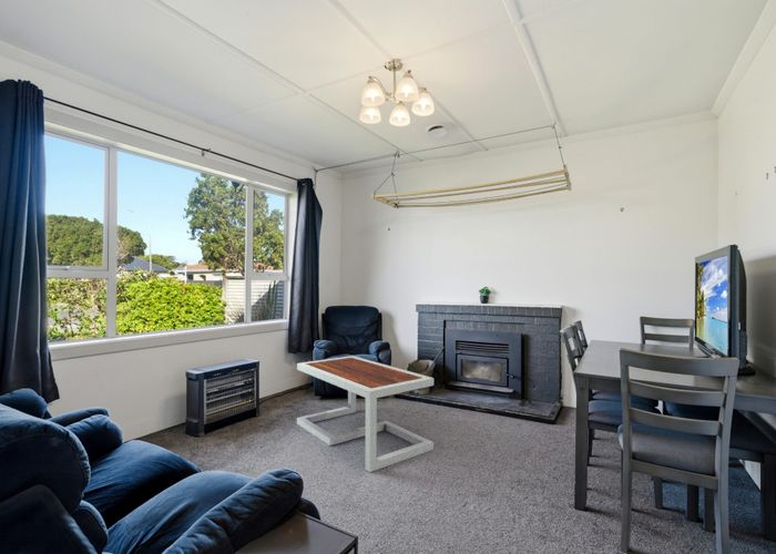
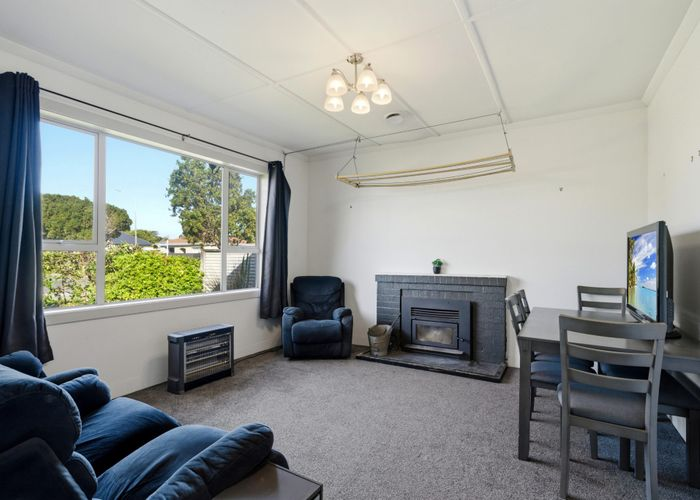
- coffee table (355, 402)
